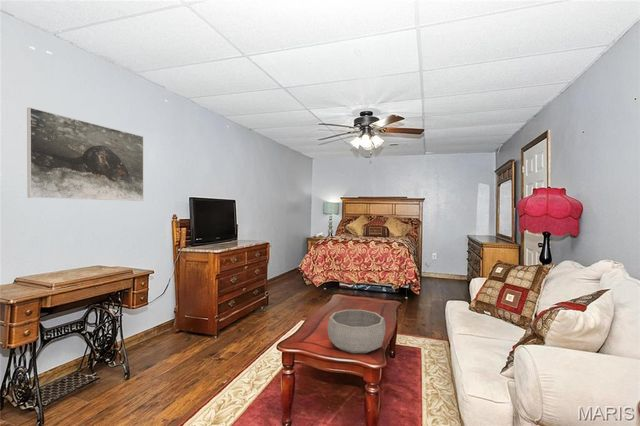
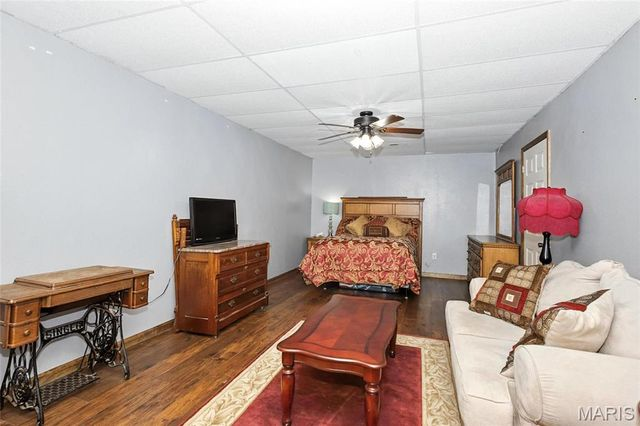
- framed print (94, 162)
- decorative bowl (356, 331)
